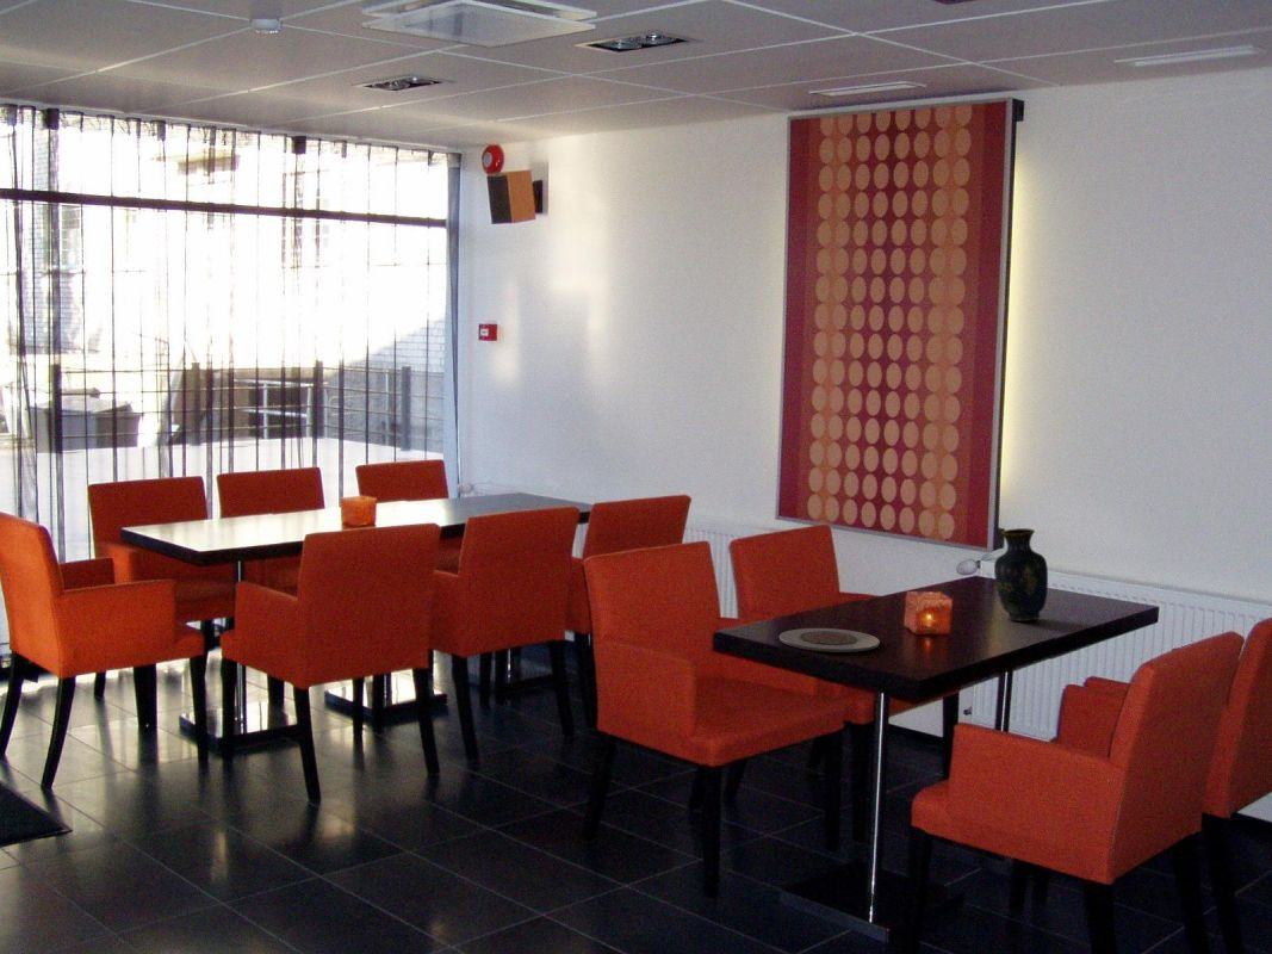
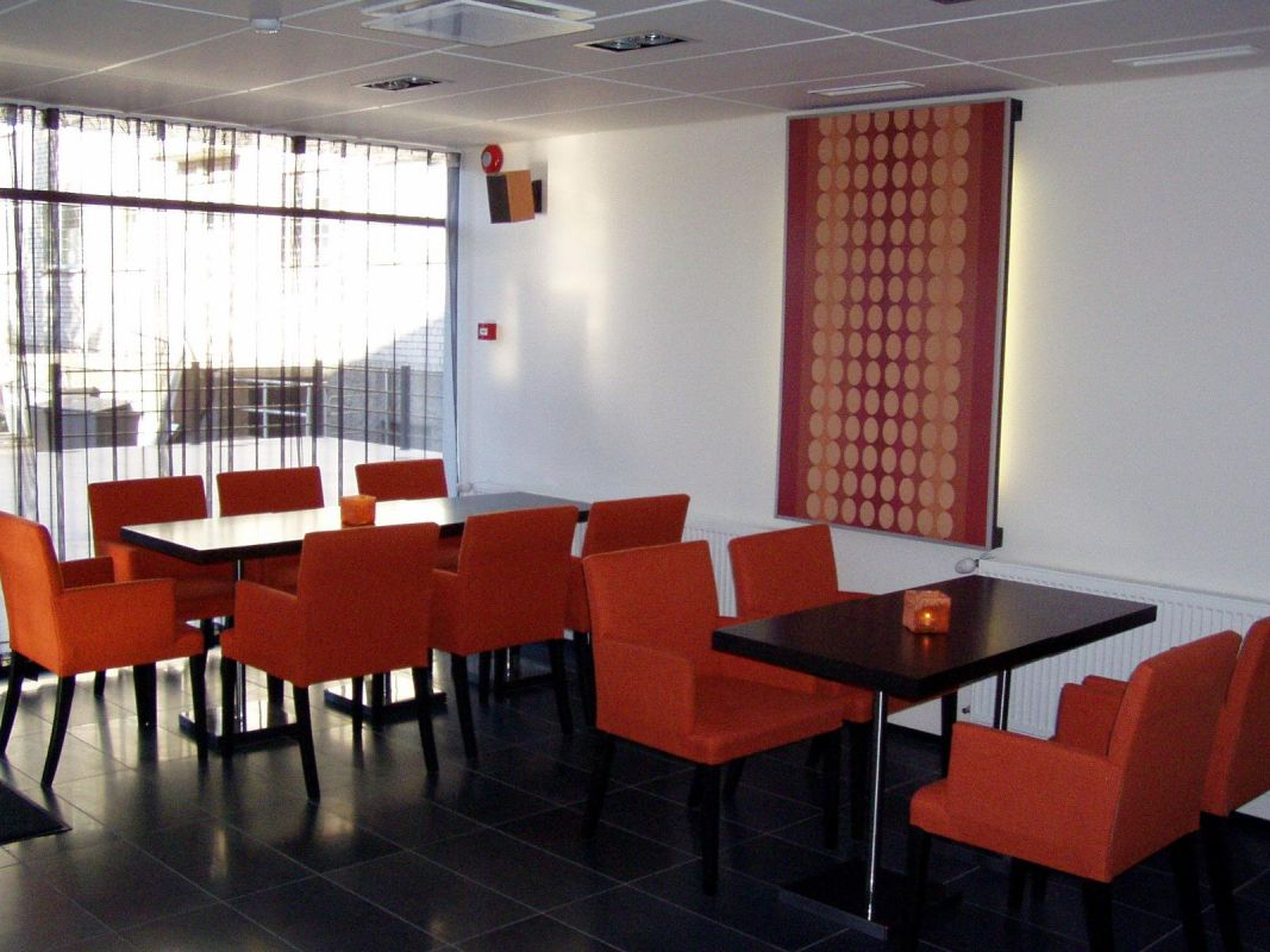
- plate (829, 638)
- vase (1020, 574)
